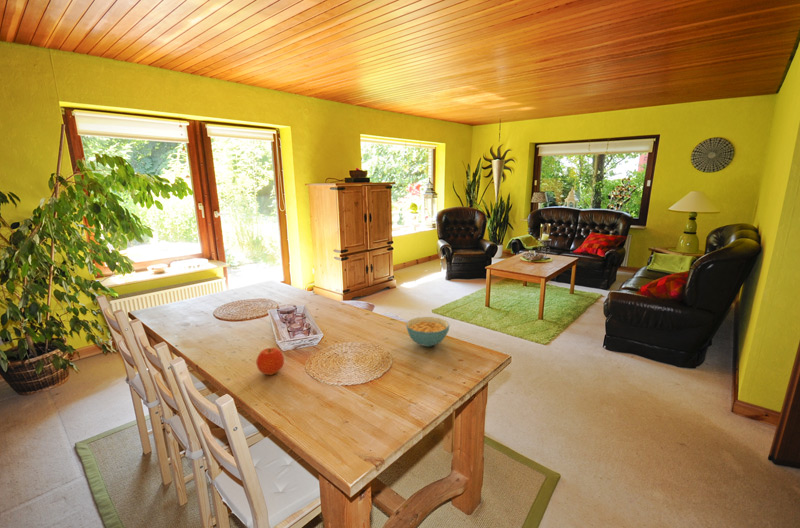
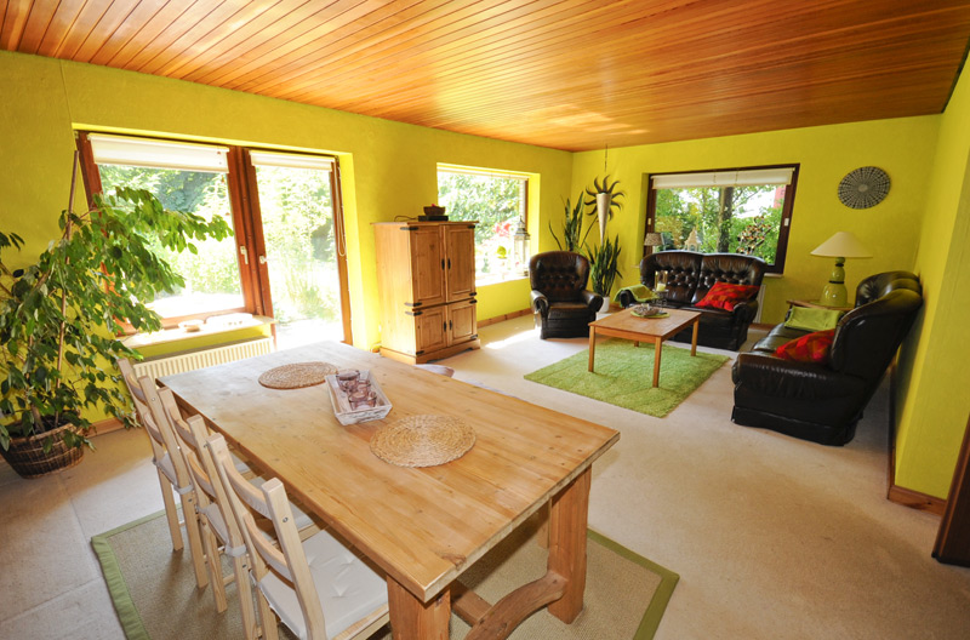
- cereal bowl (427, 334)
- fruit (270, 361)
